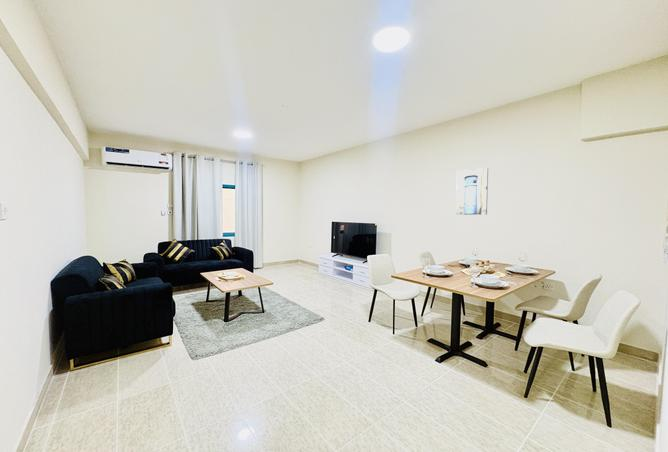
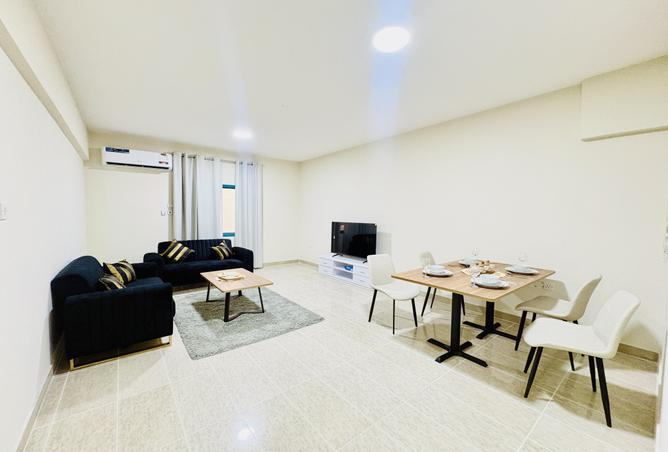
- wall art (471, 192)
